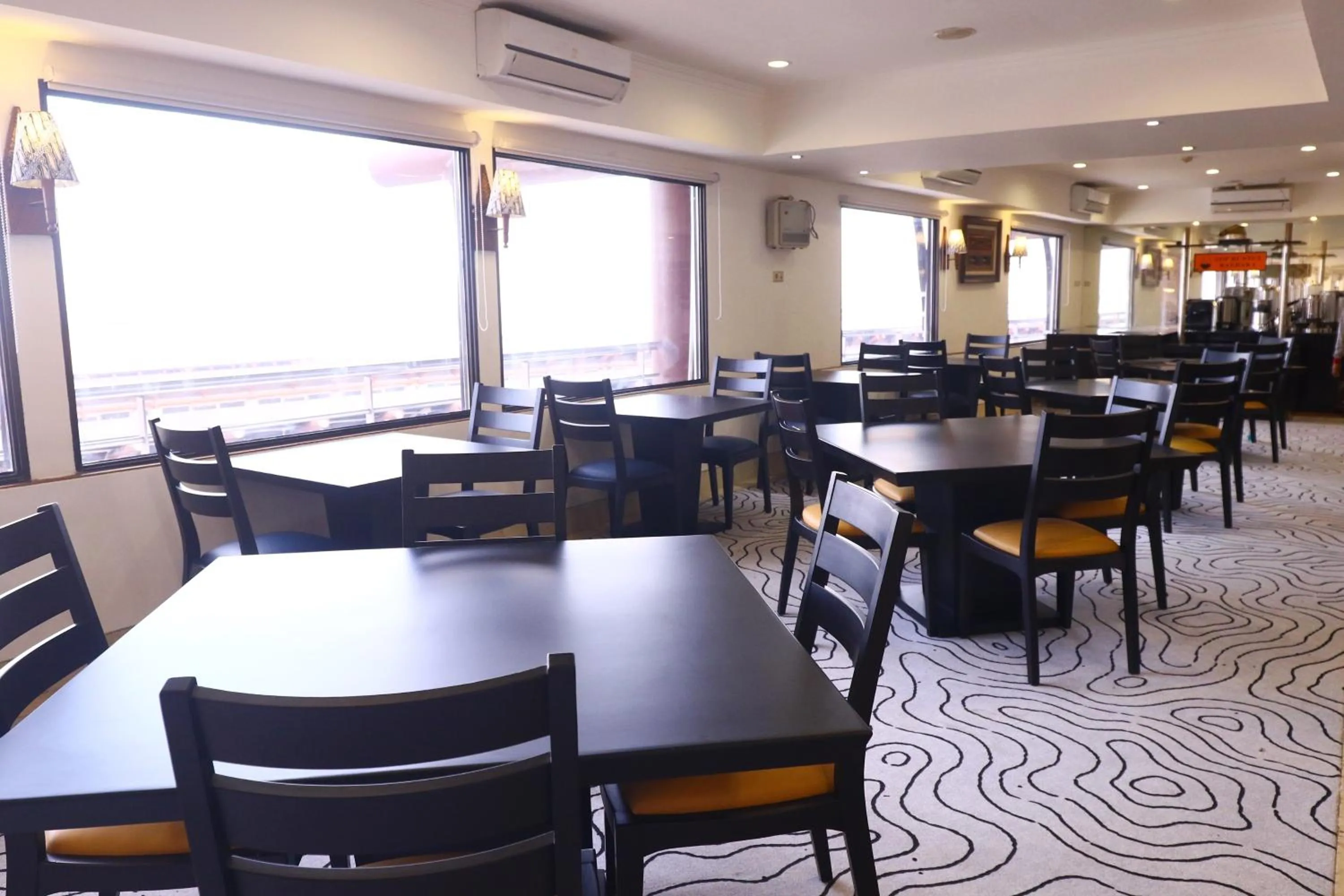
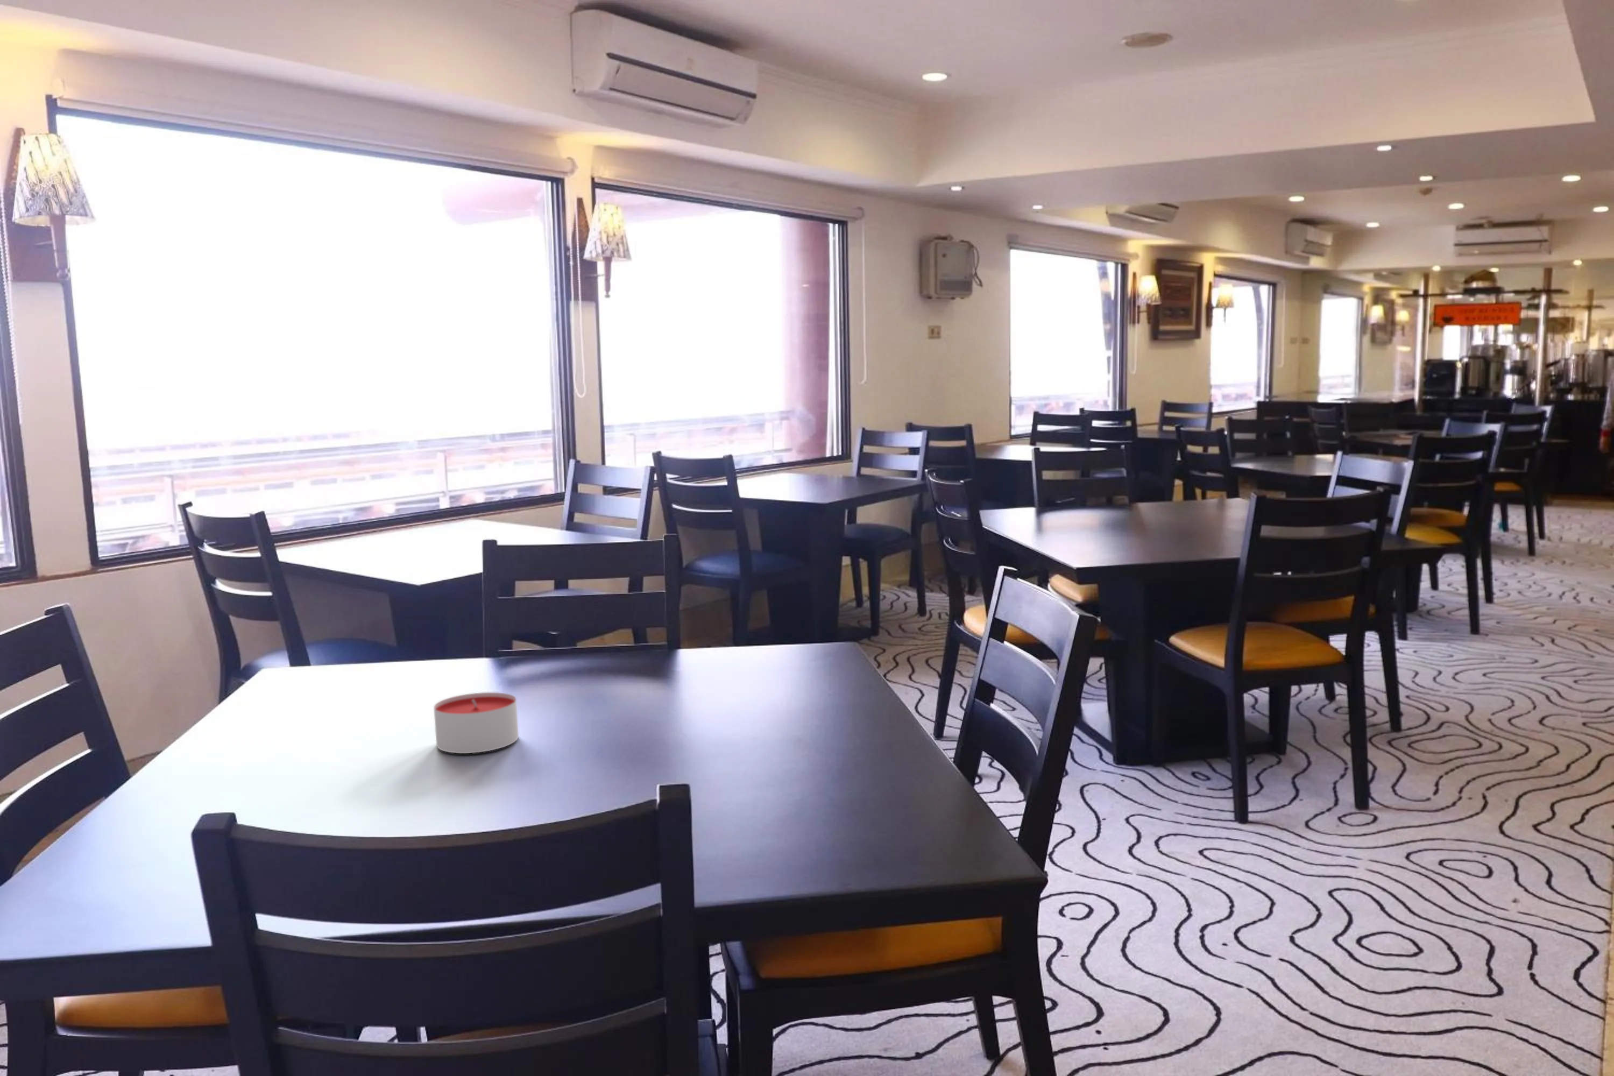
+ candle (476, 721)
